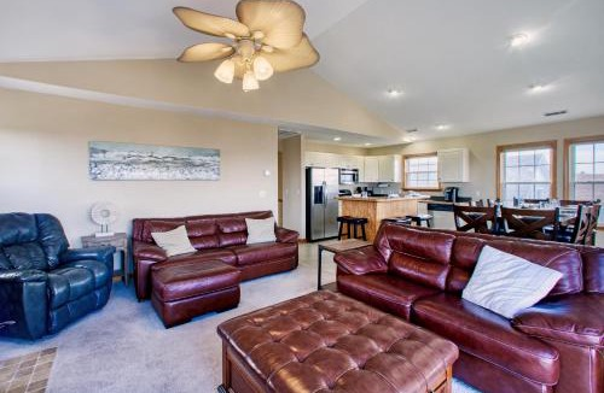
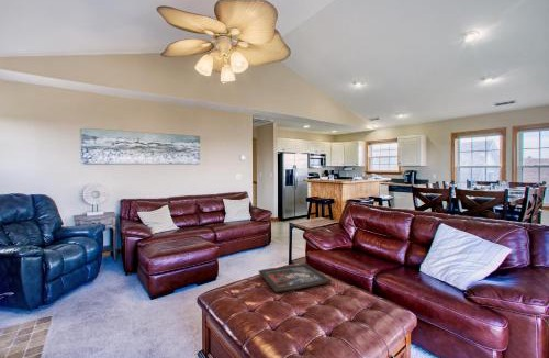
+ religious icon (293, 276)
